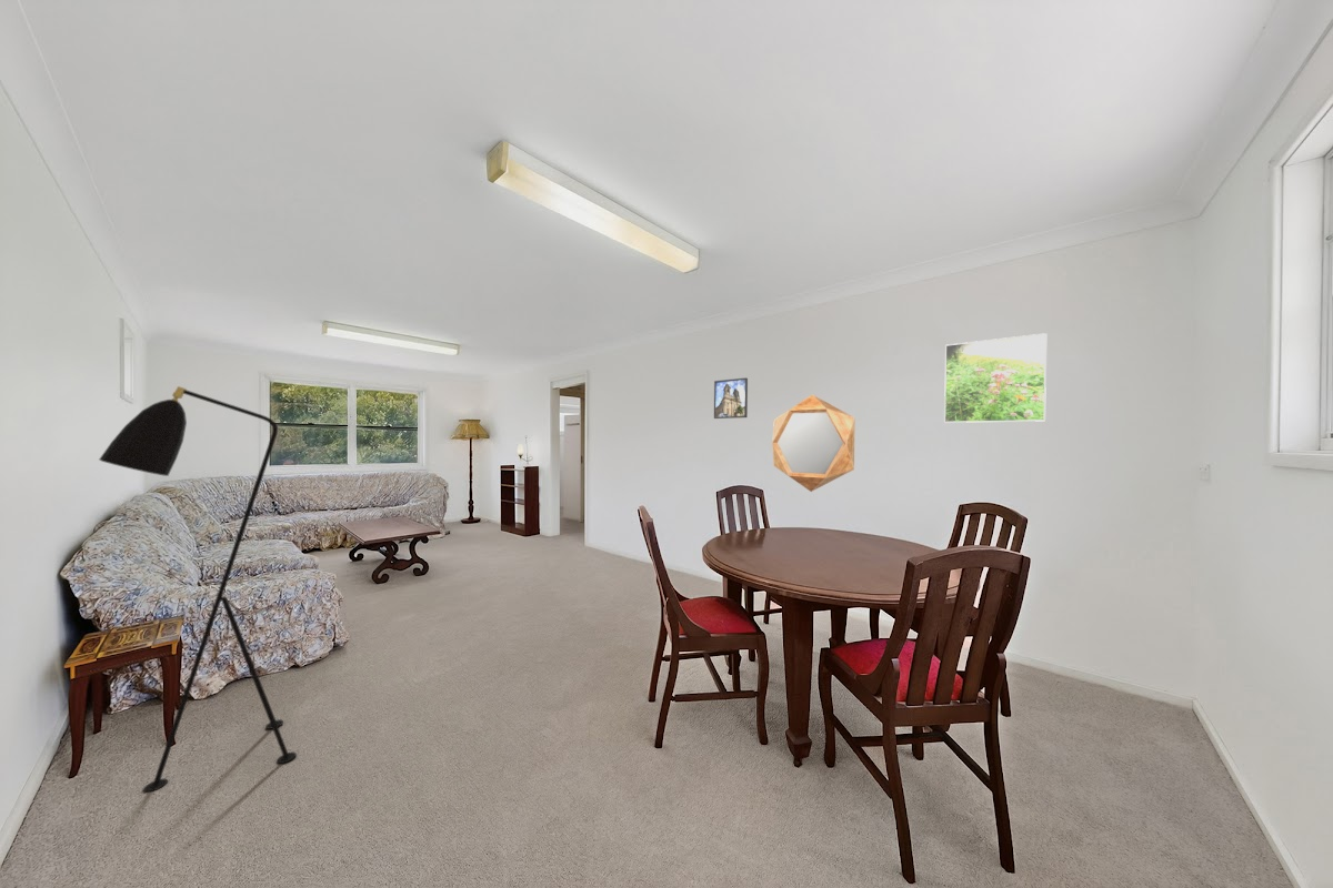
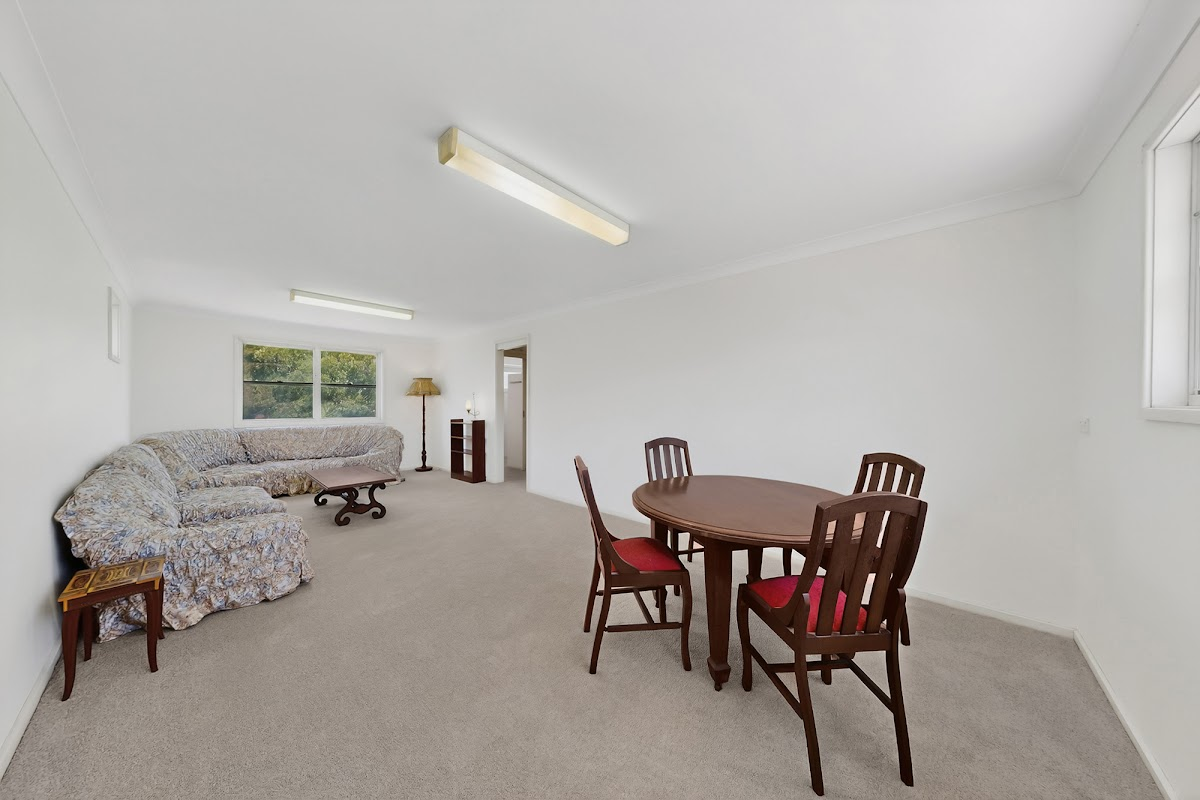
- home mirror (809, 443)
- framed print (730, 398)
- floor lamp (220, 585)
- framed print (992, 381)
